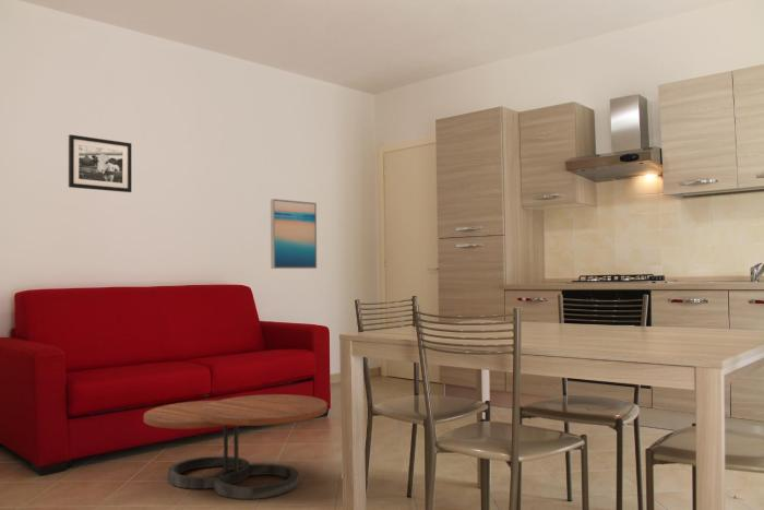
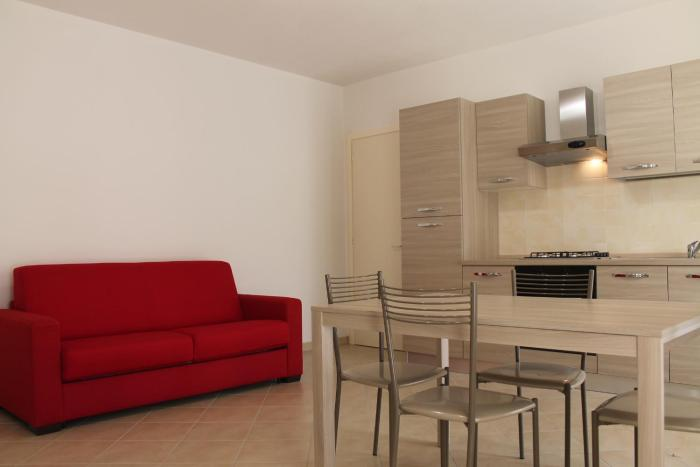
- wall art (294, 235)
- picture frame (100, 164)
- coffee table (234, 441)
